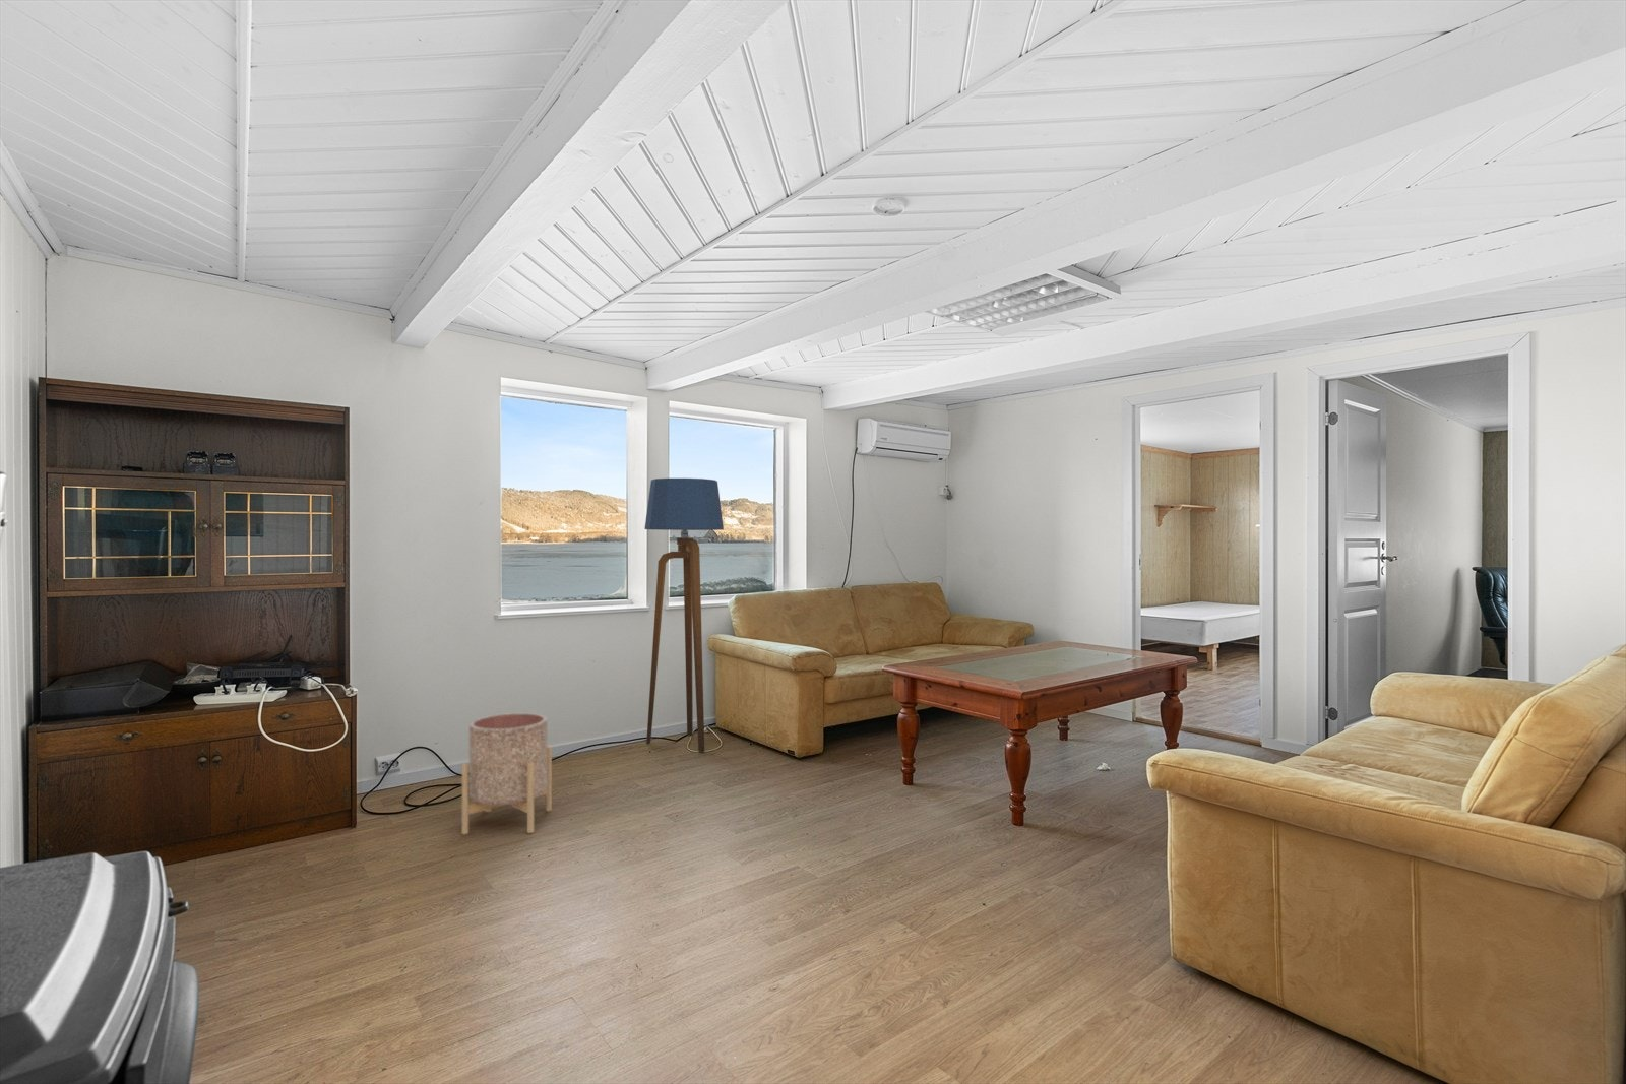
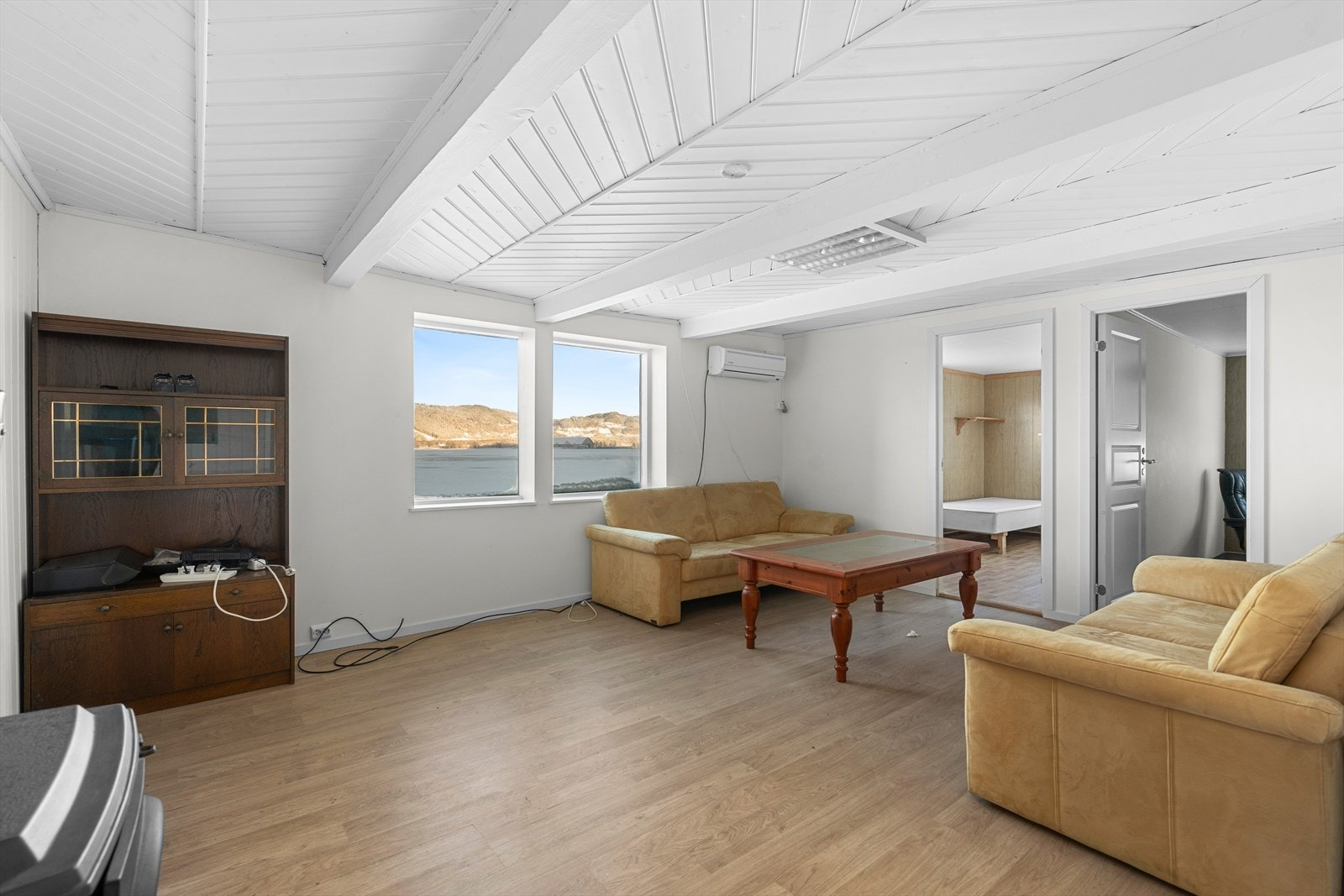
- planter (508, 771)
- floor lamp (685, 612)
